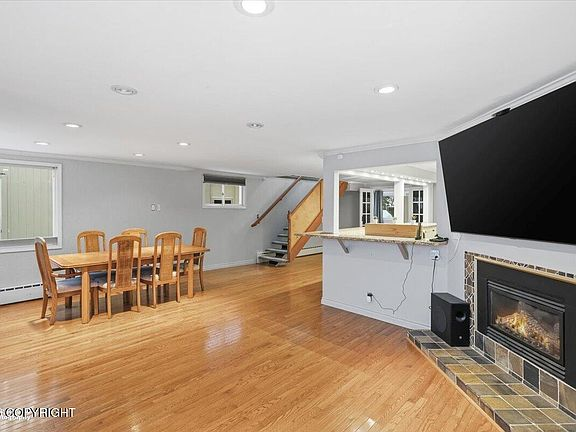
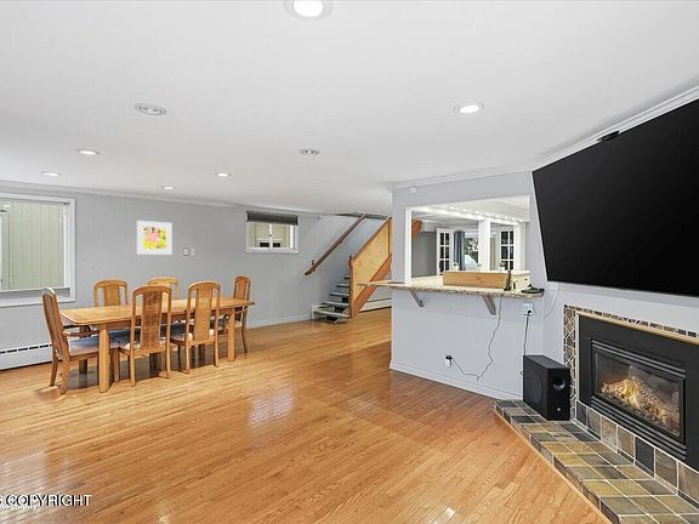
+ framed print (154, 238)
